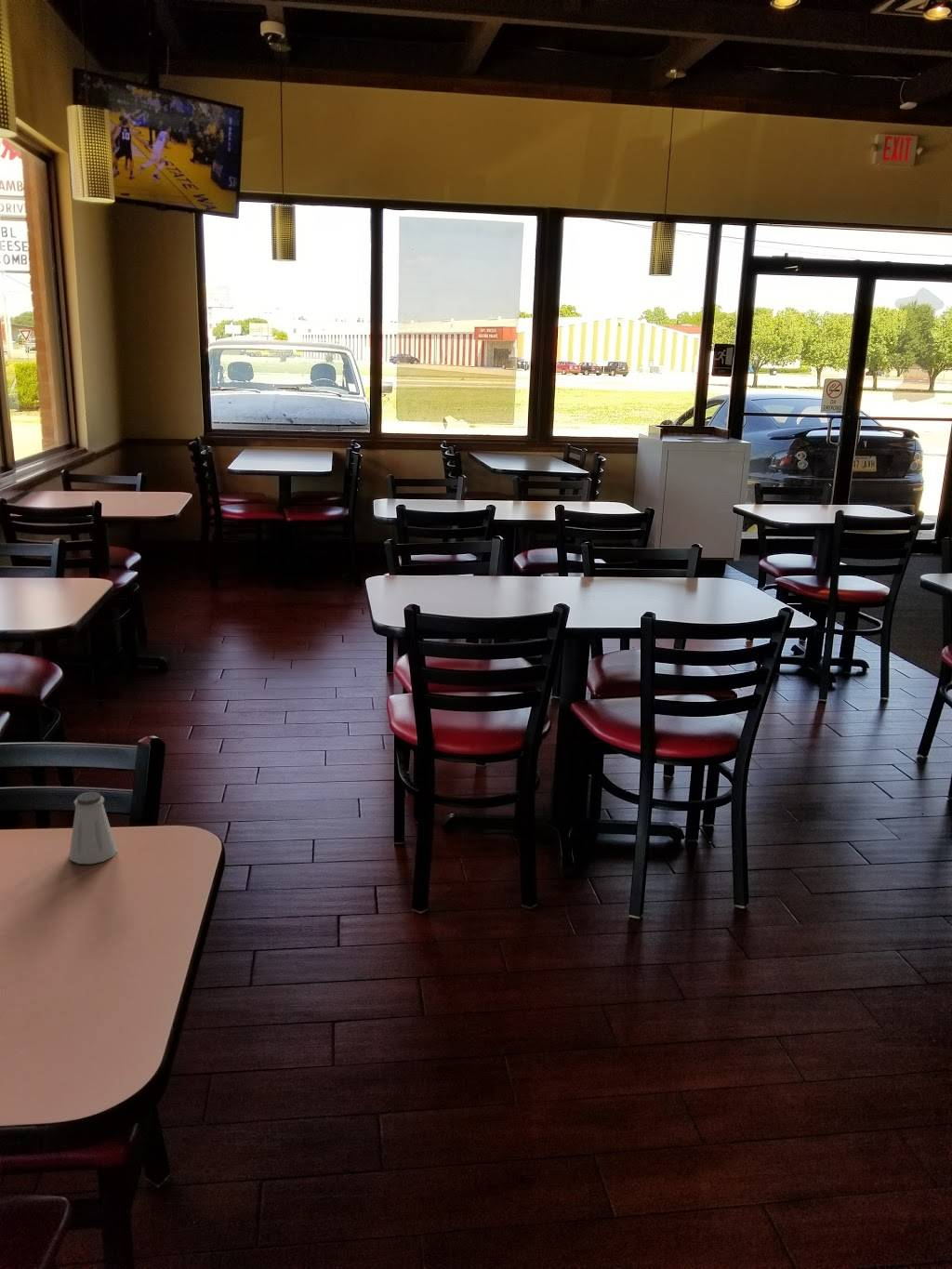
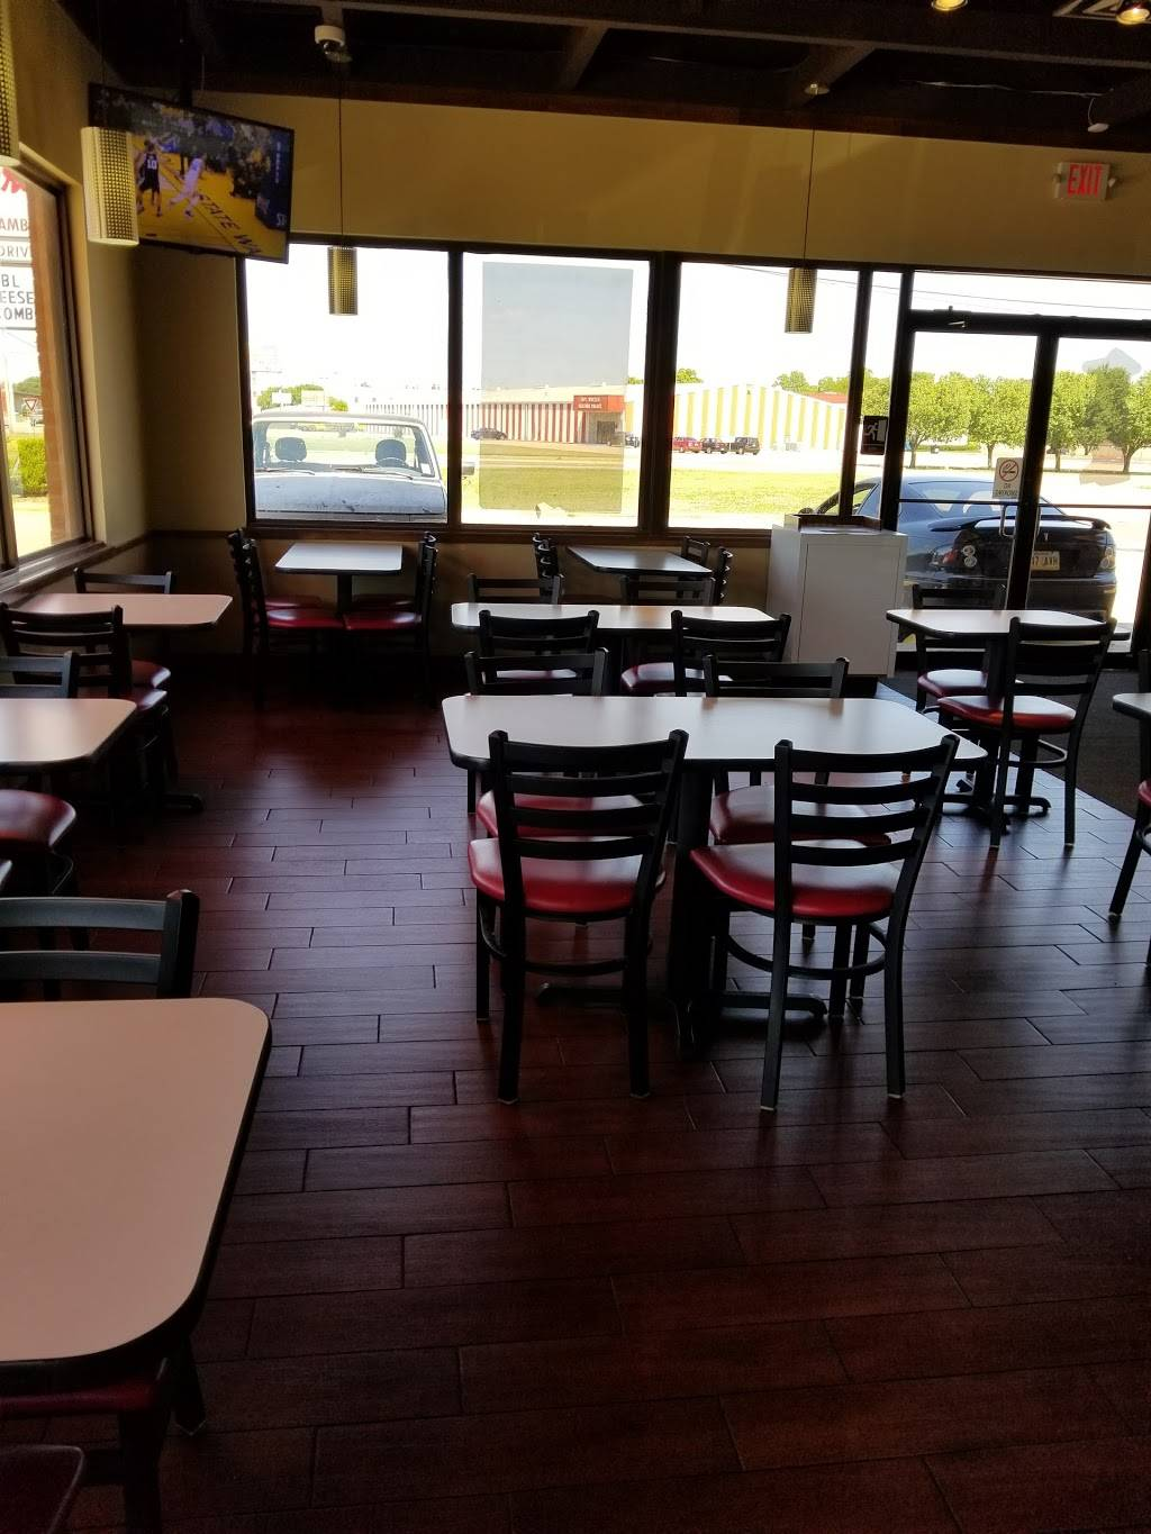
- saltshaker (91, 825)
